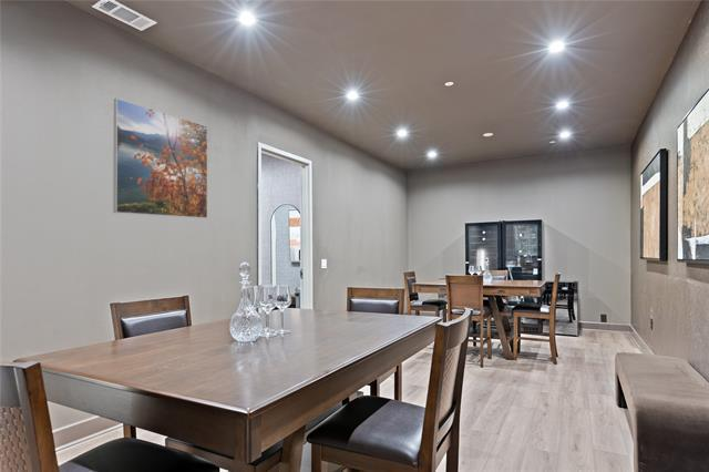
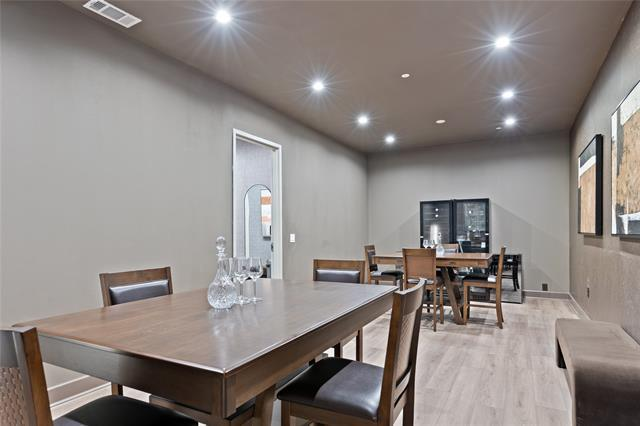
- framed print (165, 164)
